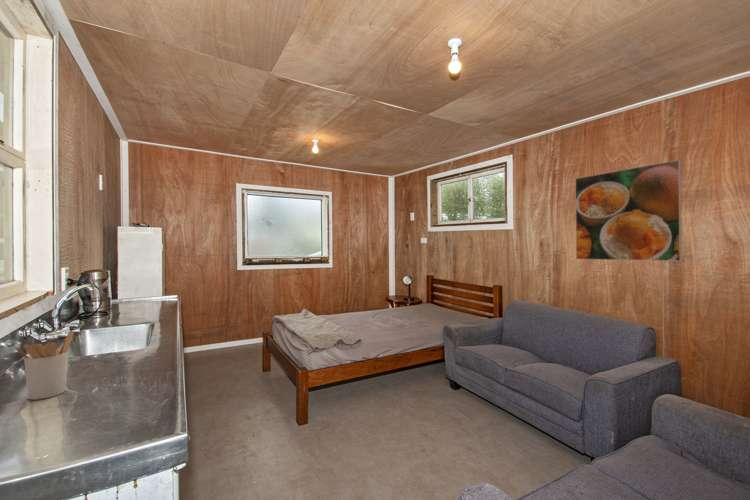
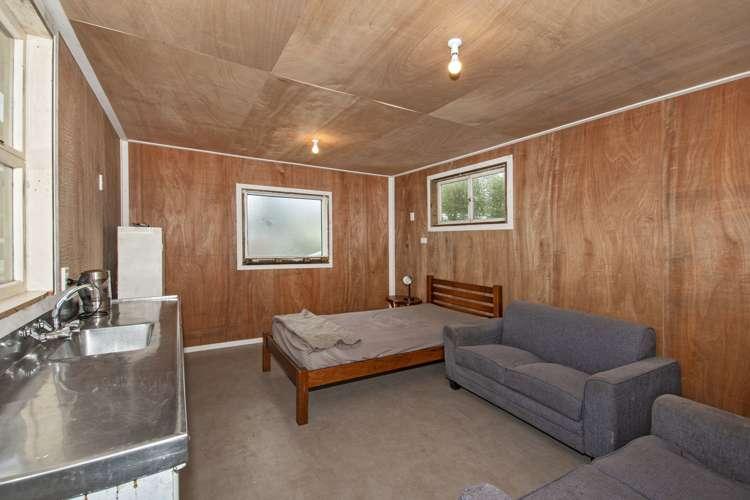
- utensil holder (45, 366)
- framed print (622, 215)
